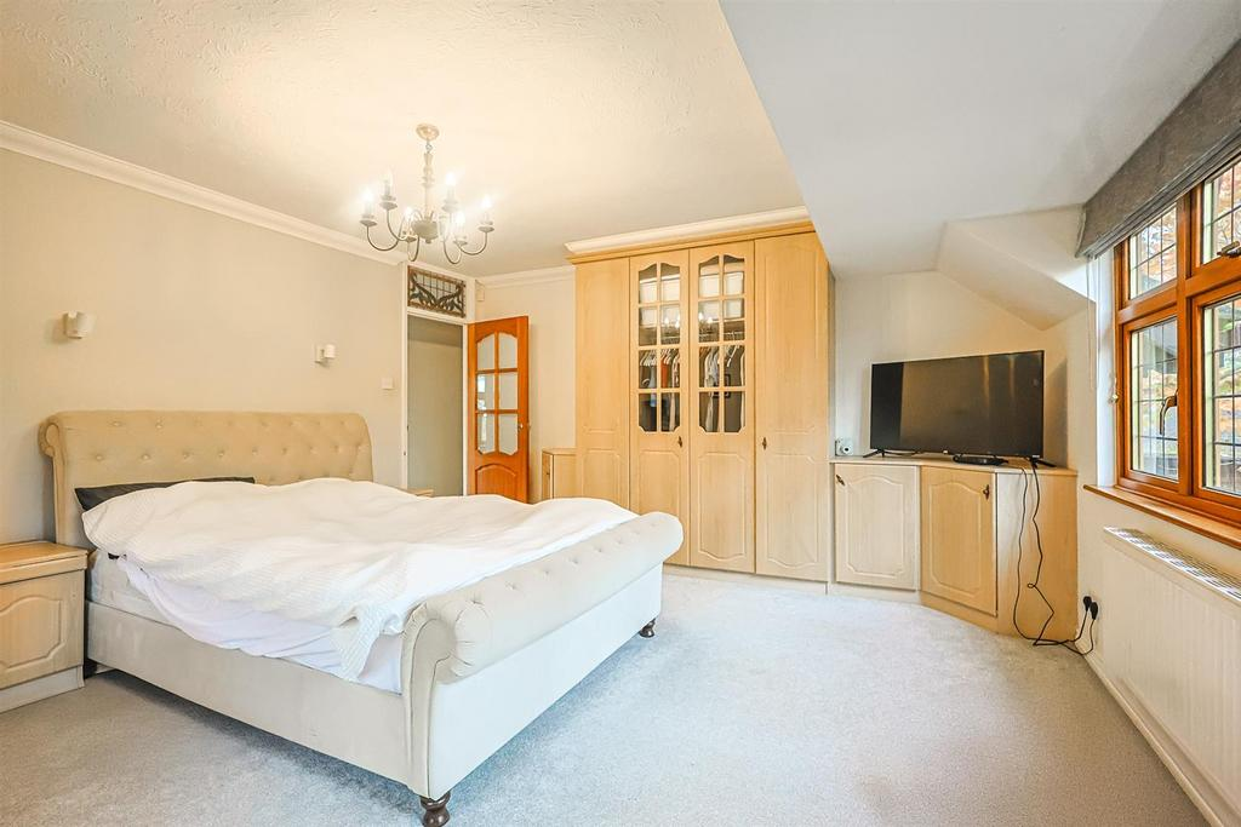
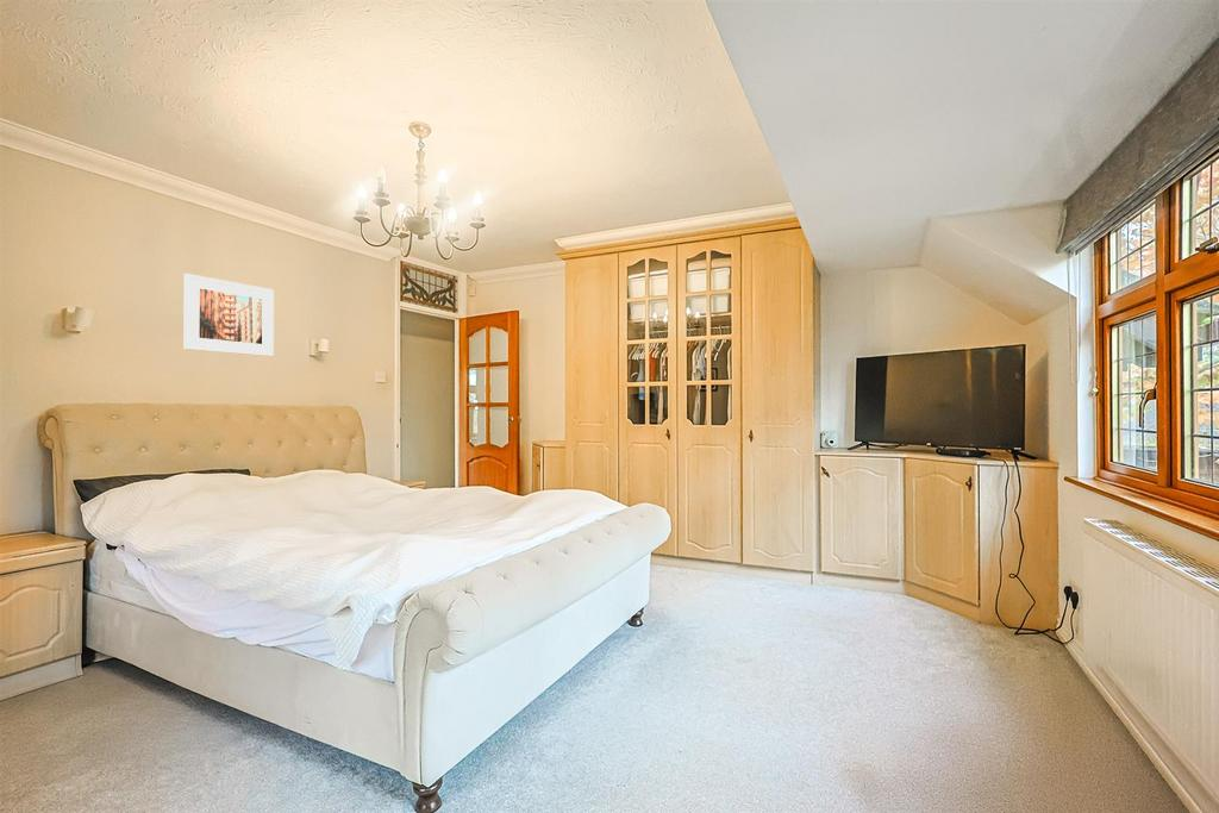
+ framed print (231, 317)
